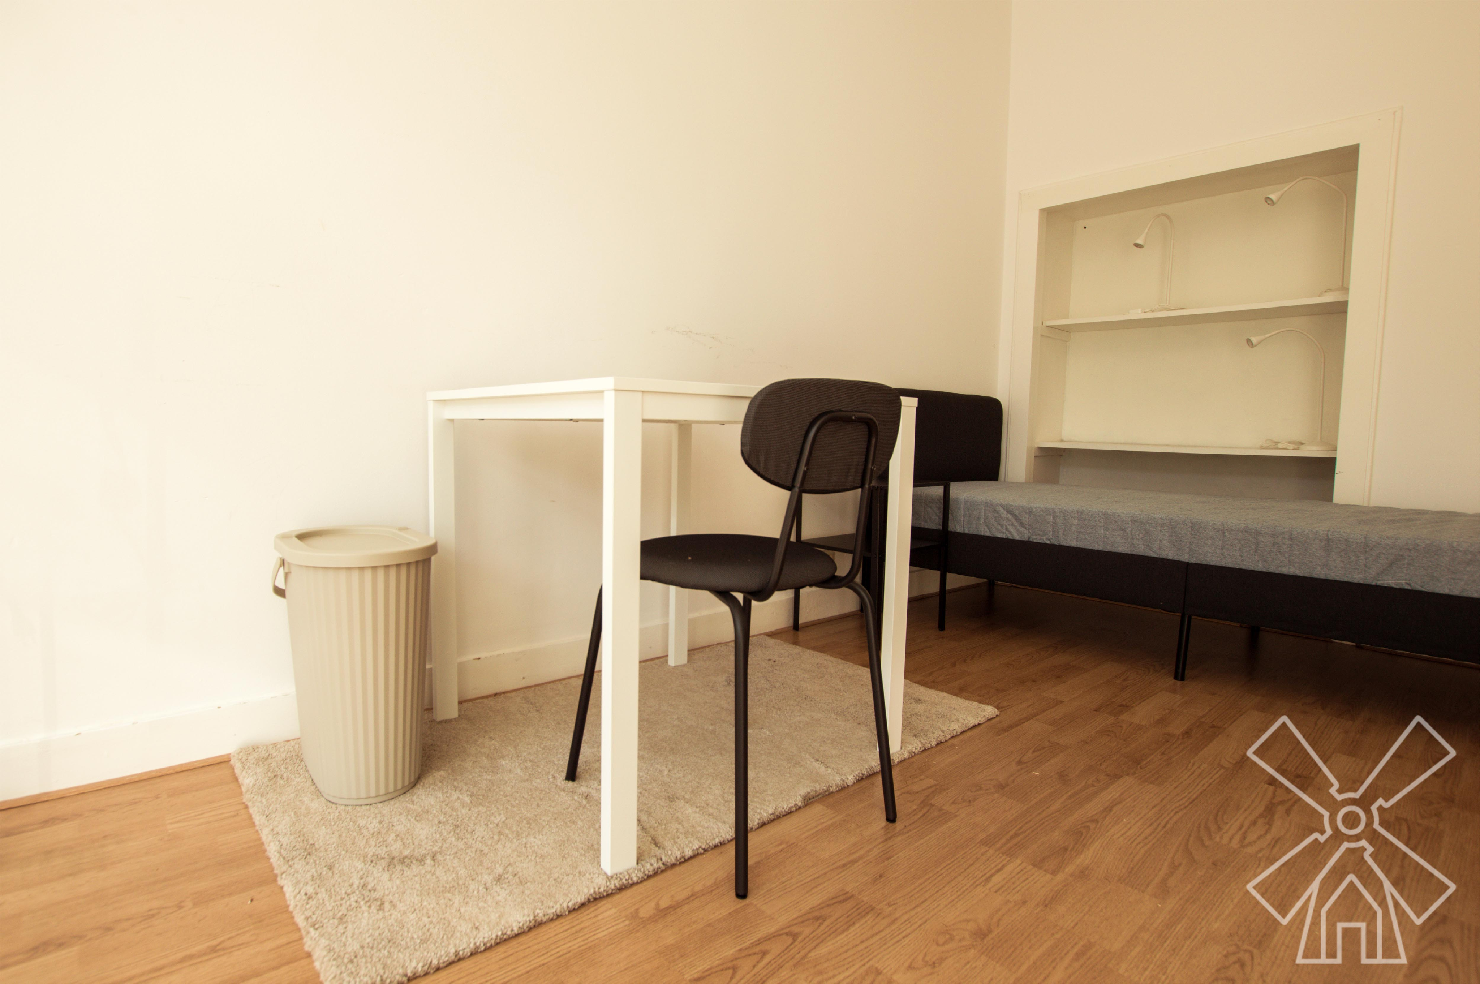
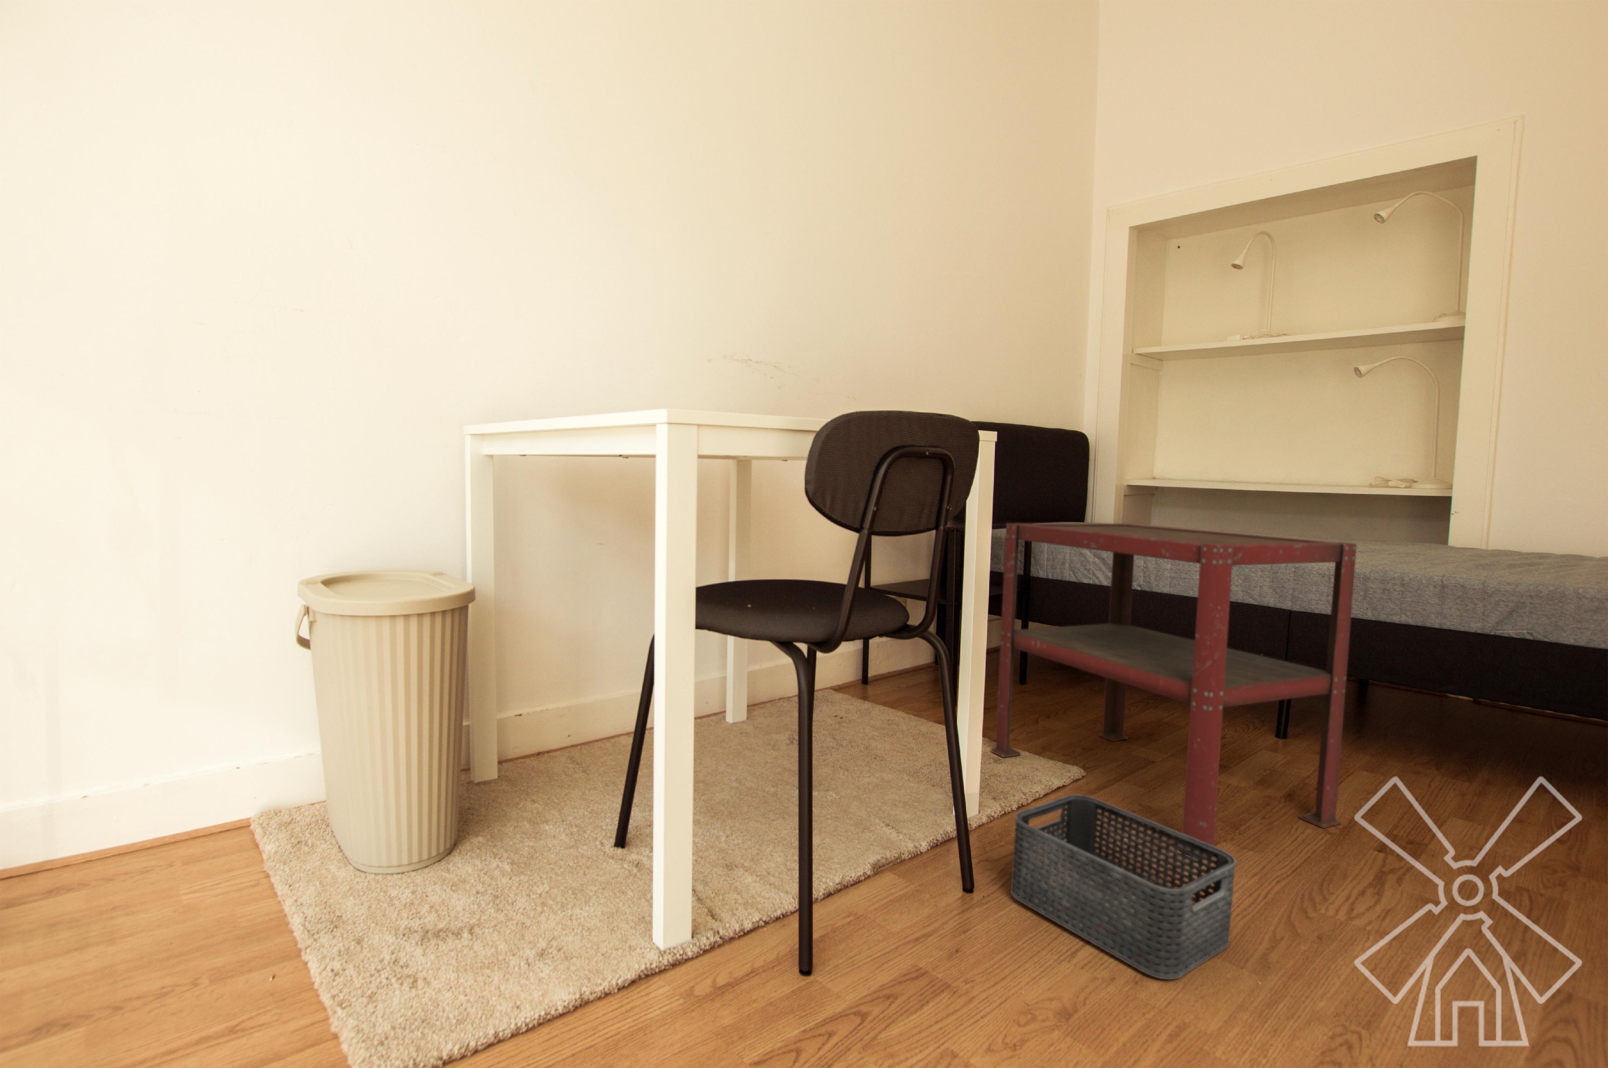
+ storage bin (1117, 876)
+ side table (1155, 659)
